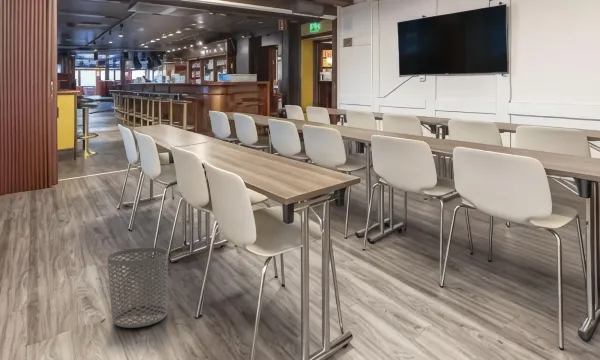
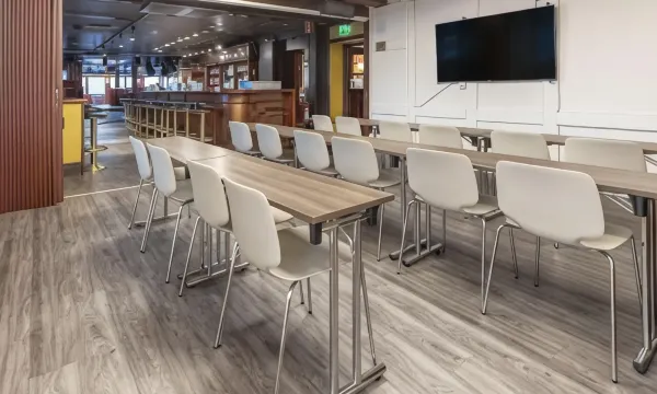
- waste bin (139, 286)
